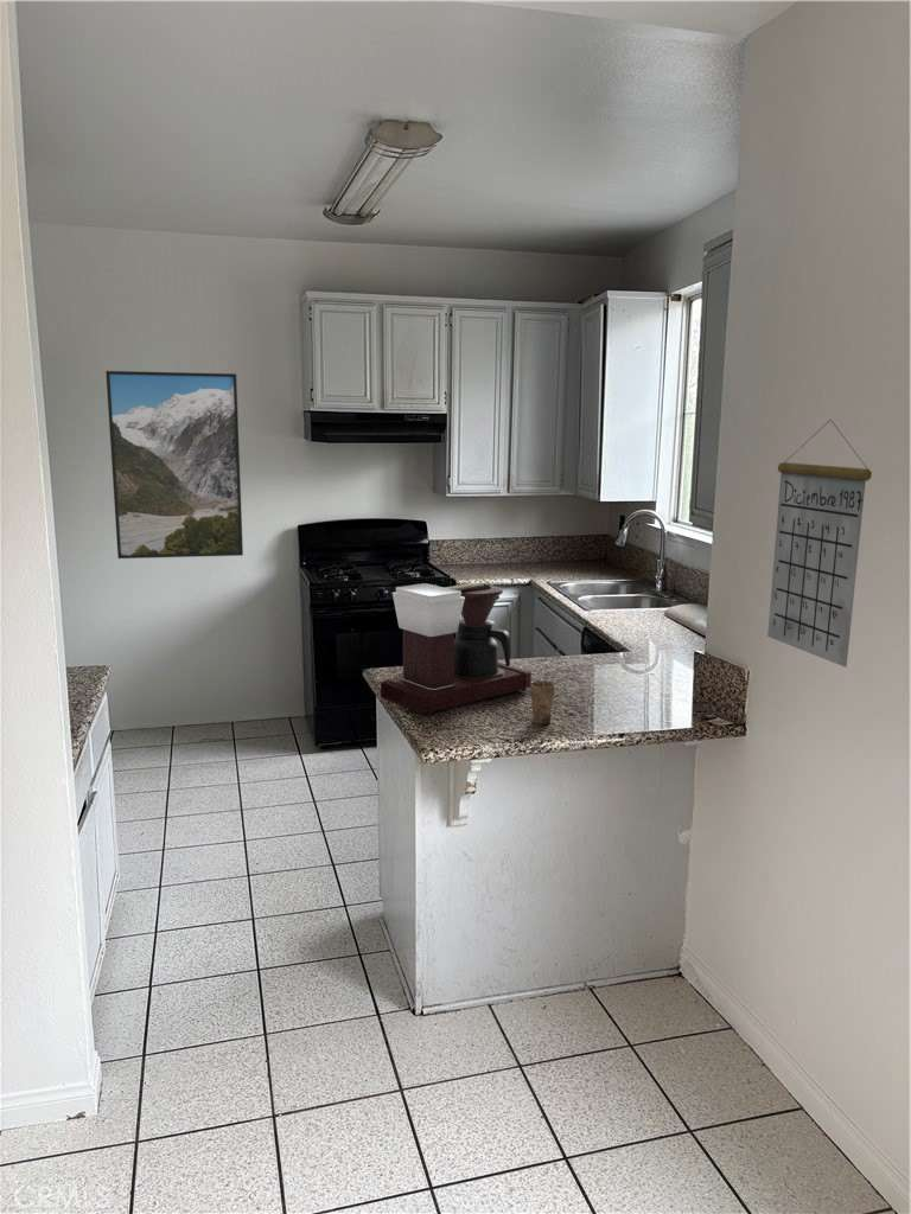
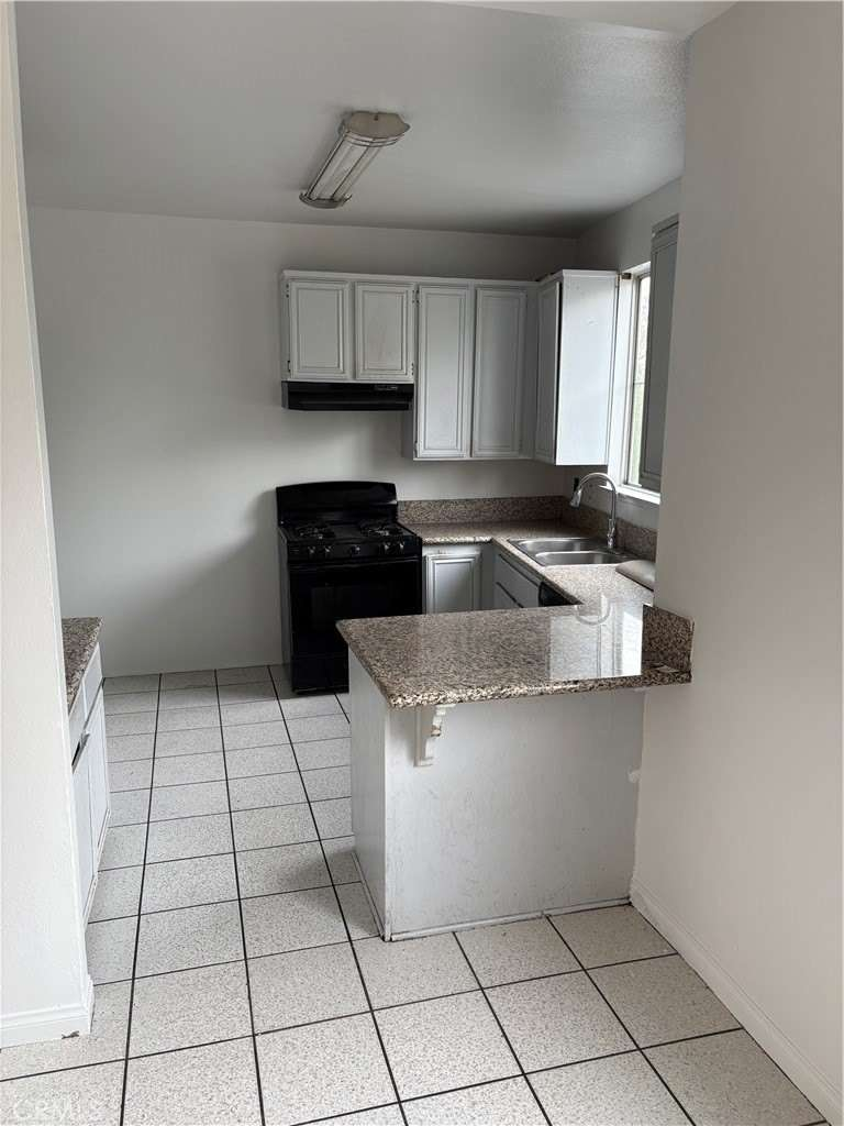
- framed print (177, 466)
- cup (542, 697)
- coffee maker (458, 640)
- calendar (815, 537)
